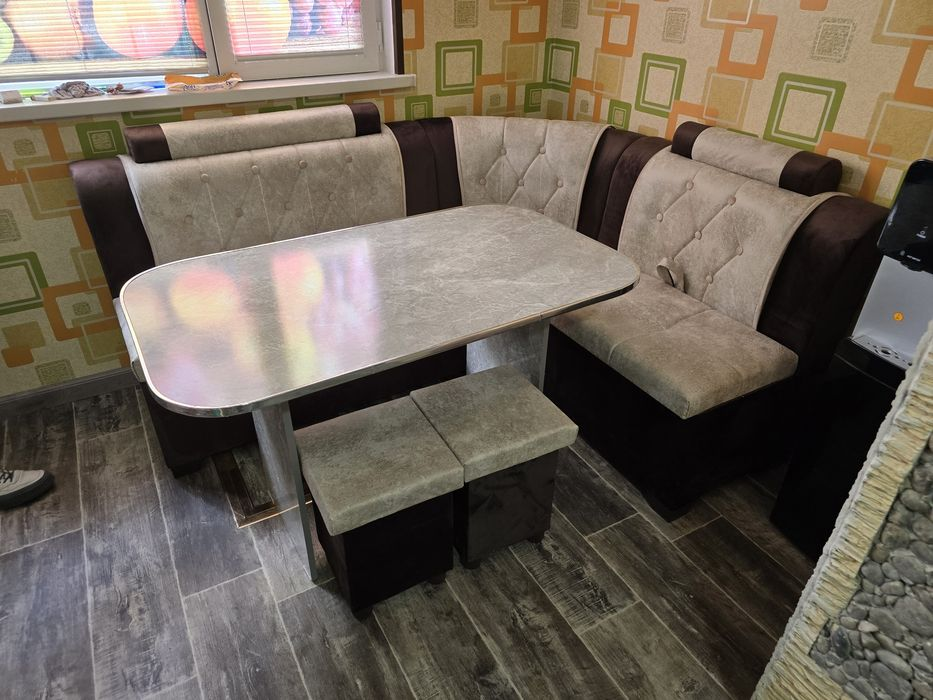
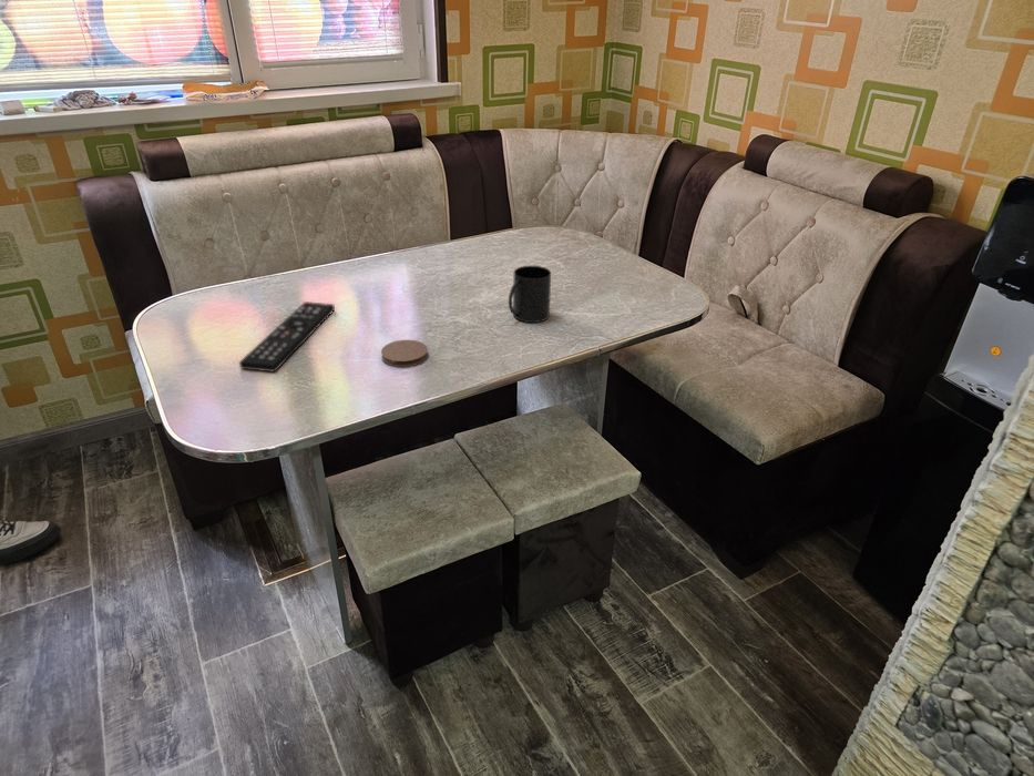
+ mug (526, 295)
+ remote control (290, 333)
+ coaster (405, 353)
